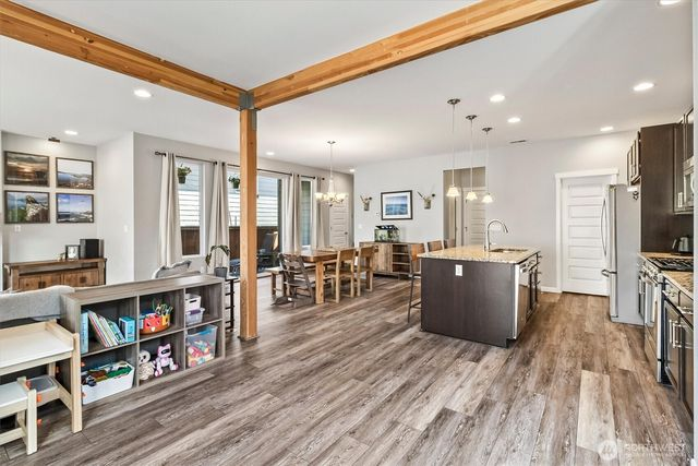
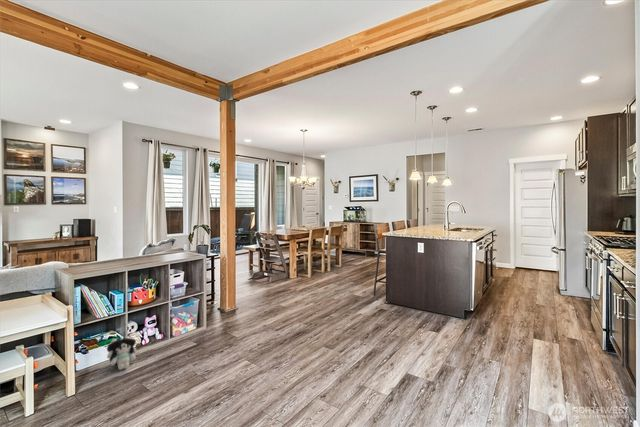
+ plush toy (123, 351)
